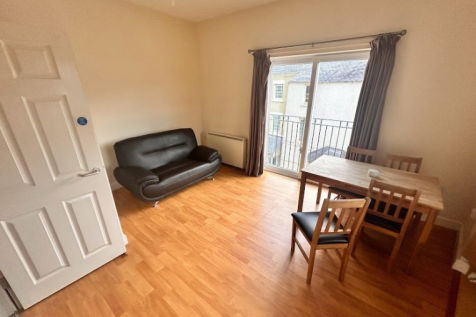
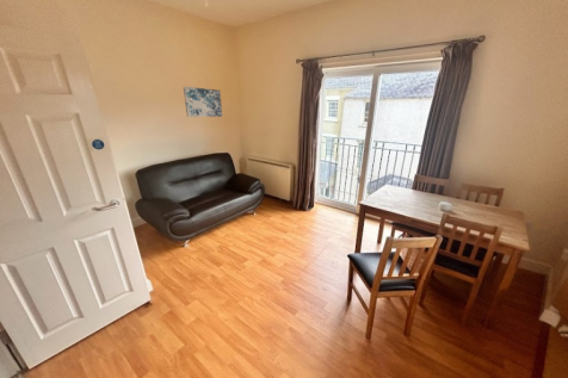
+ wall art (204, 103)
